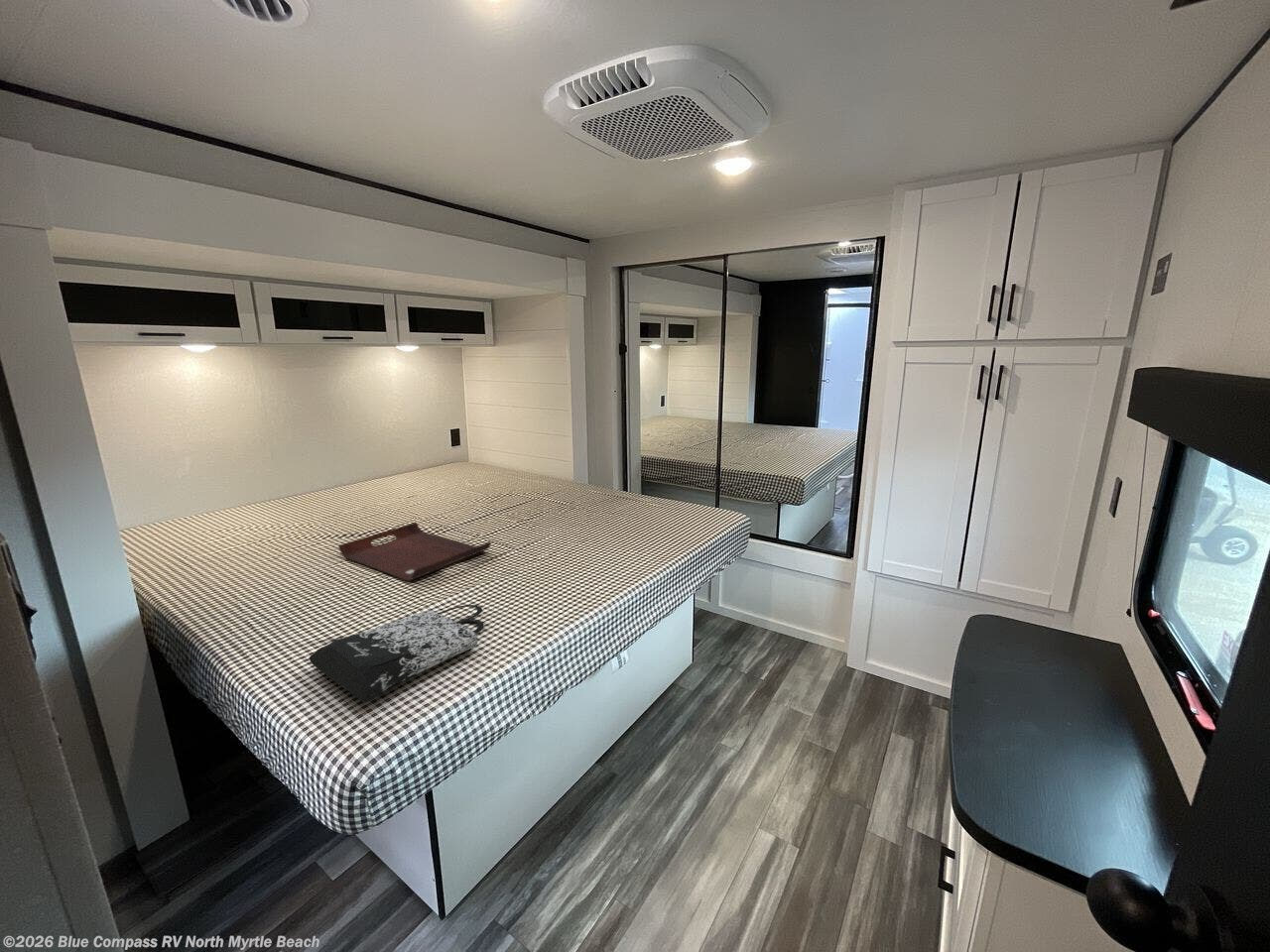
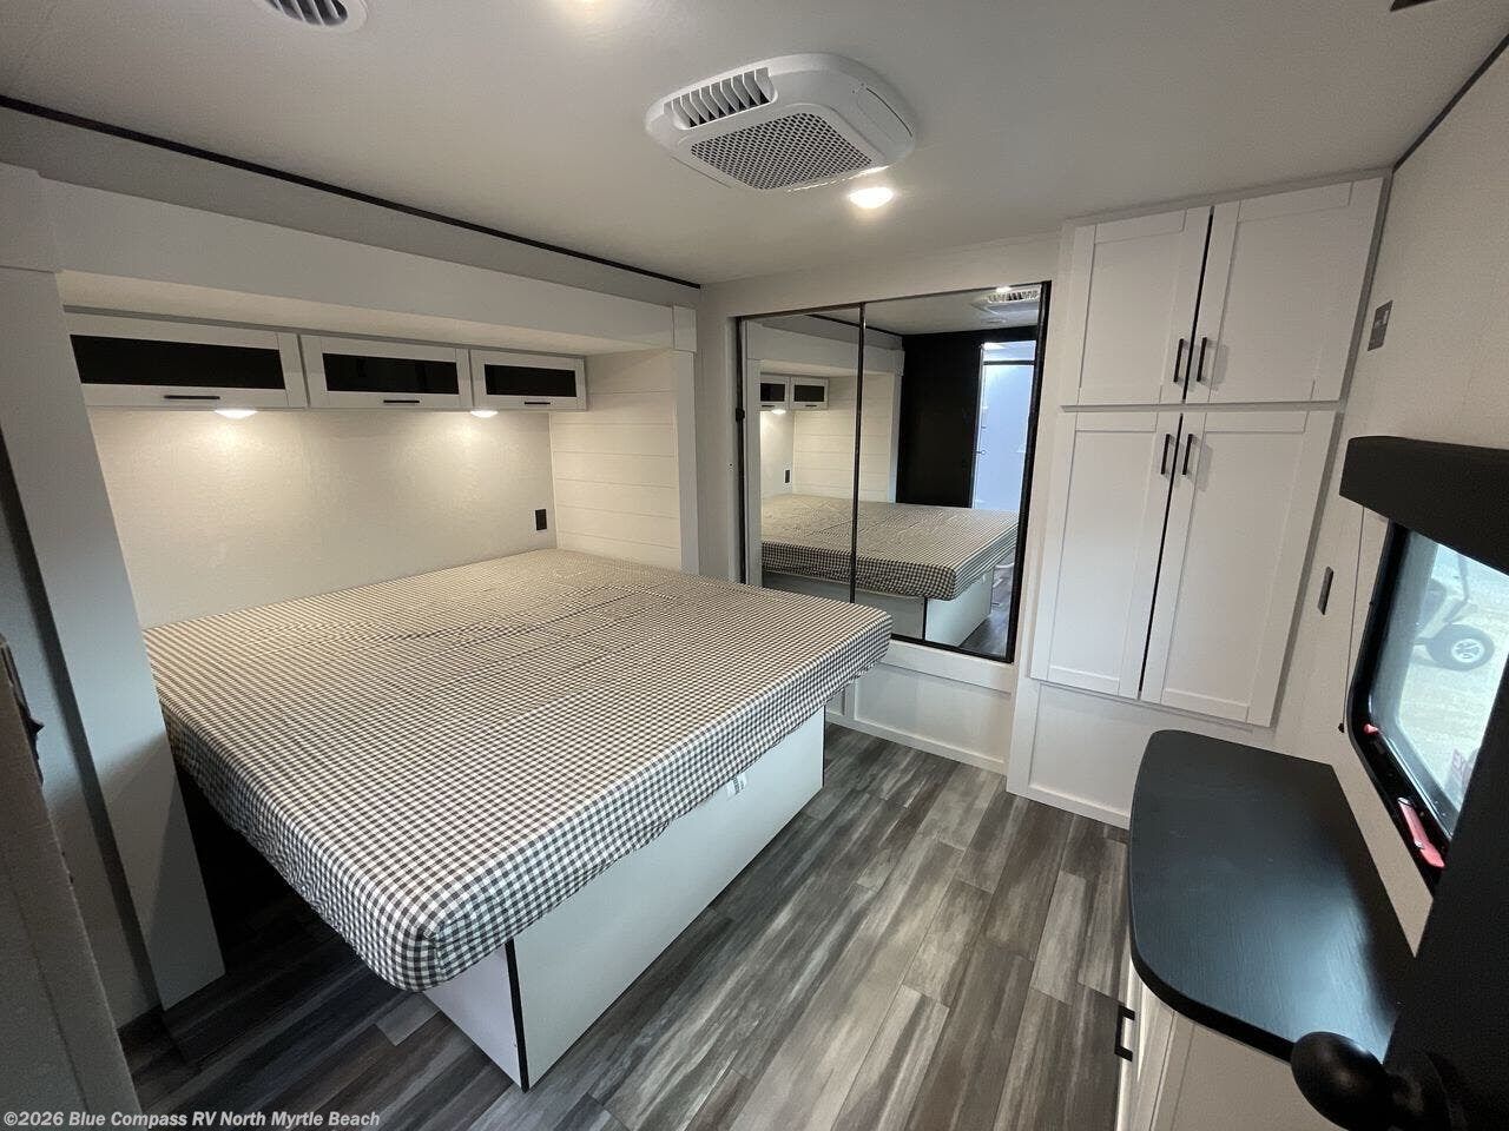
- tote bag (415, 639)
- serving tray (416, 548)
